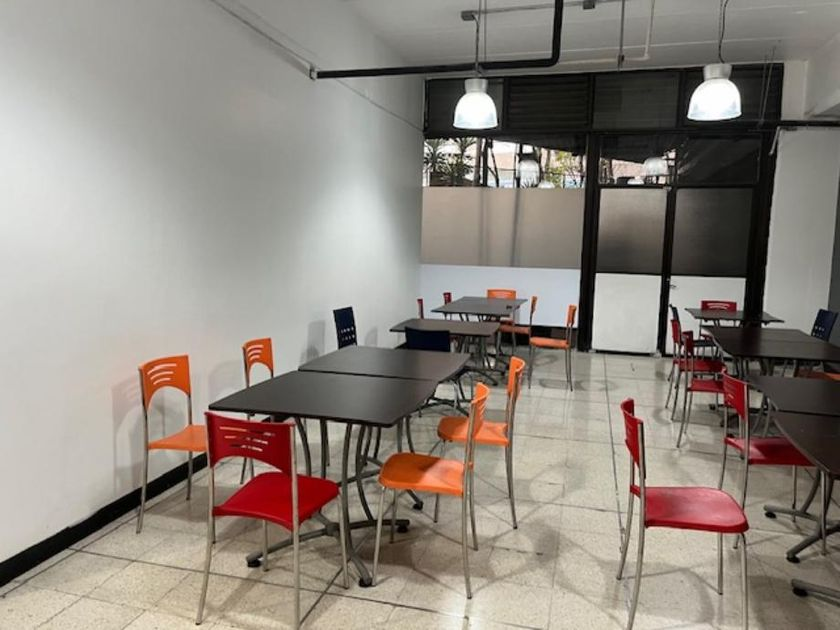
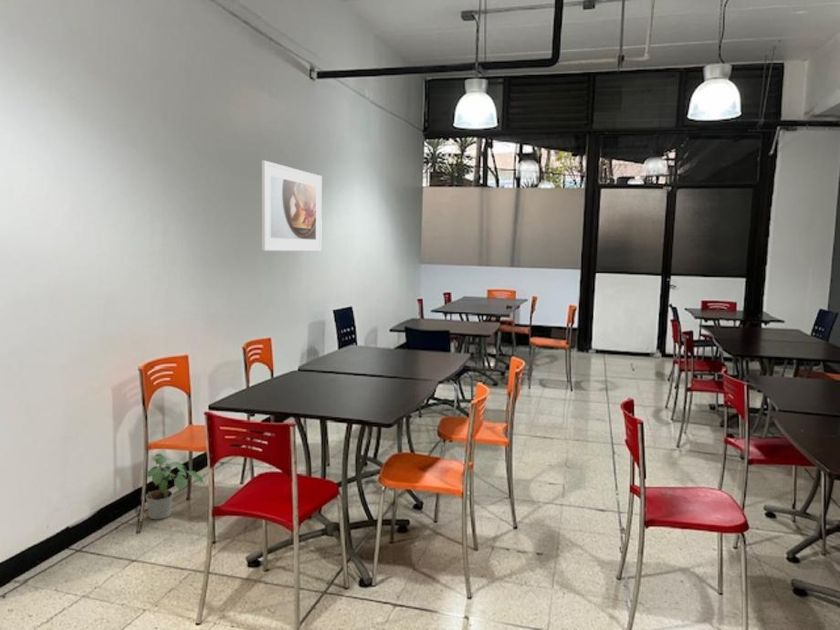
+ potted plant (166, 486)
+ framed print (294, 210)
